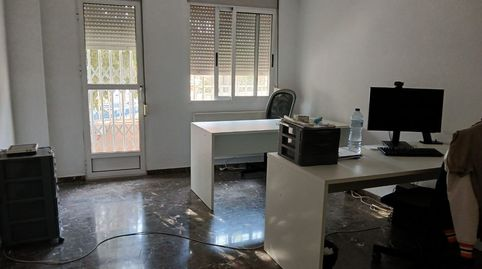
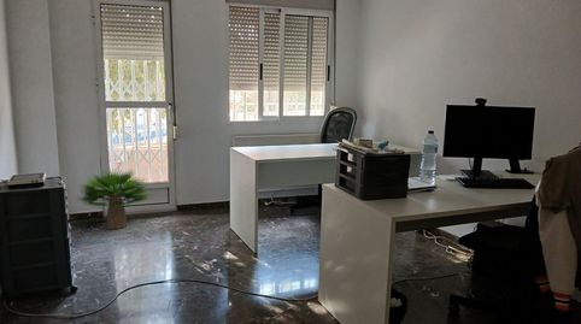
+ potted plant (115, 196)
